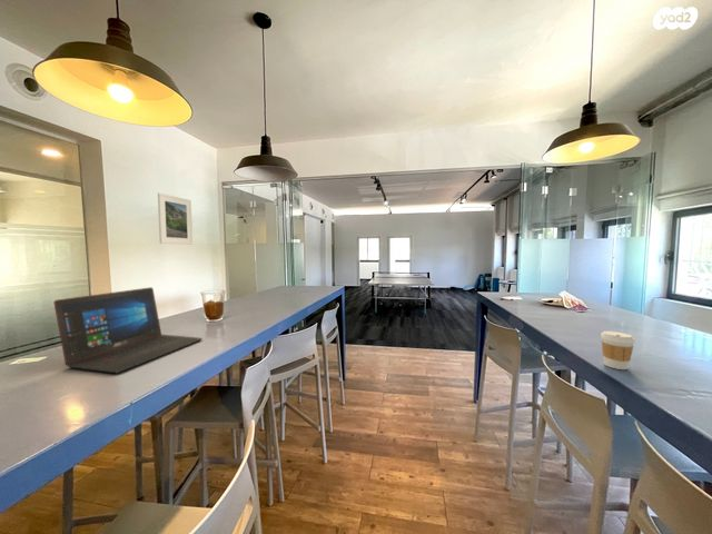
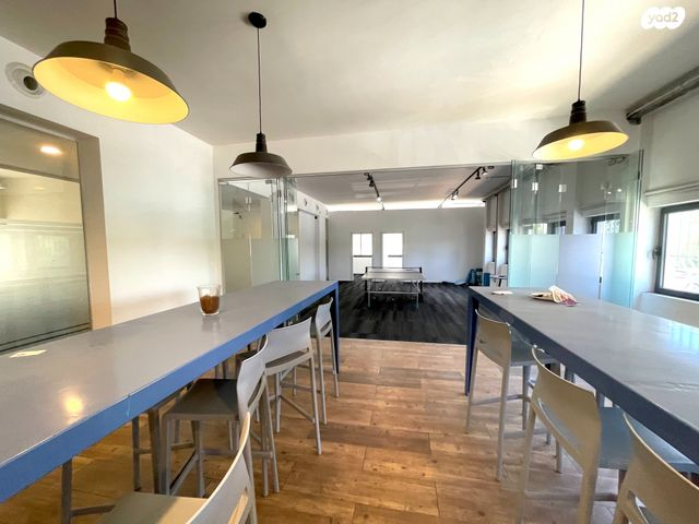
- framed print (176, 220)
- coffee cup (616, 349)
- laptop (138, 323)
